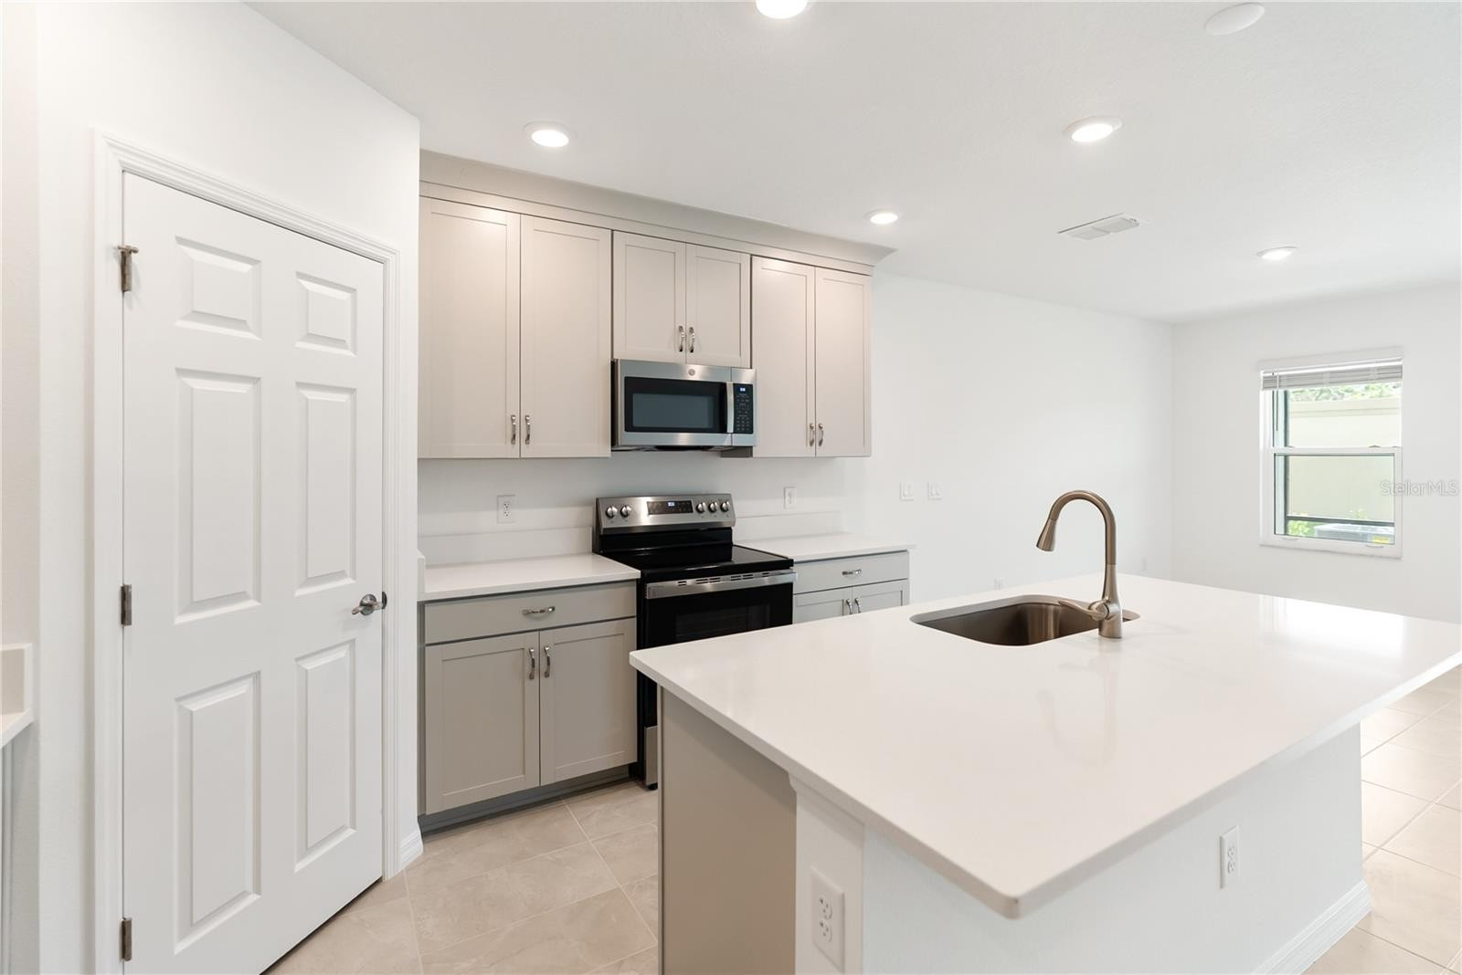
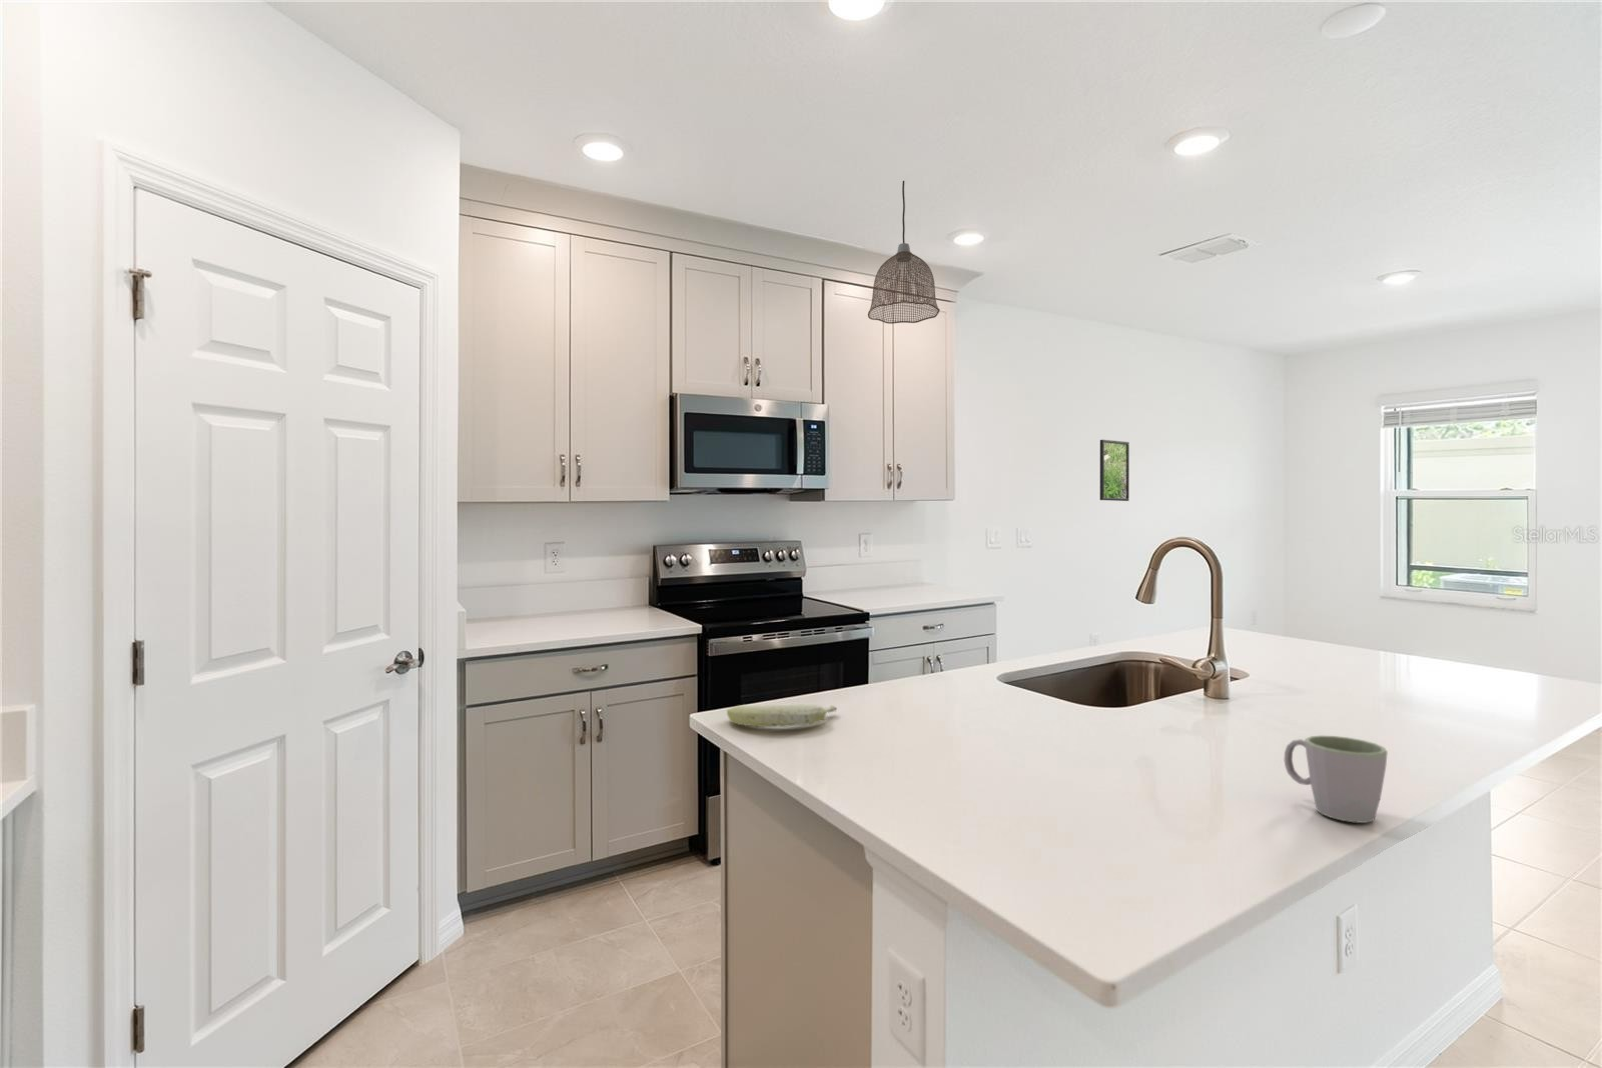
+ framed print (1114, 470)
+ mug (1331, 775)
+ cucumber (788, 710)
+ pendant lamp (903, 247)
